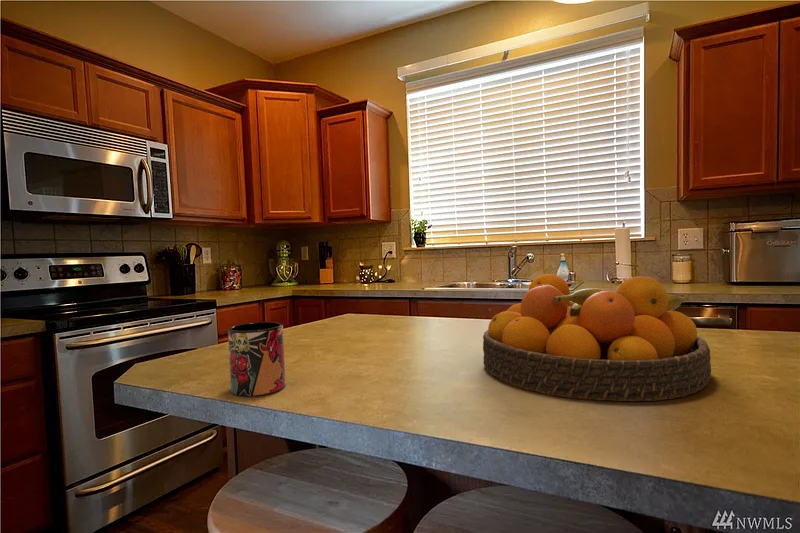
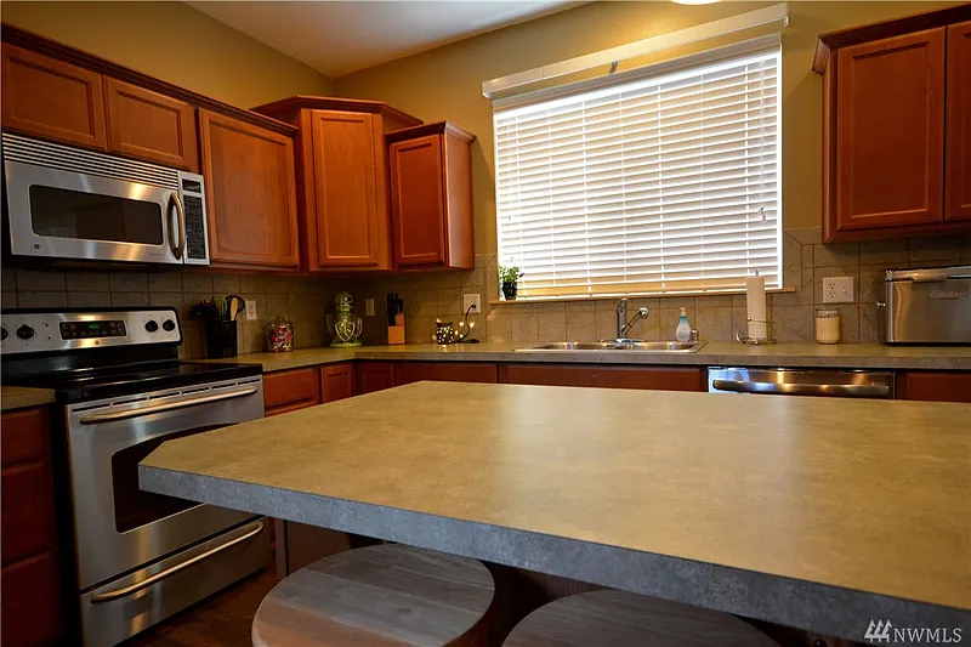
- fruit bowl (585, 322)
- mug (261, 354)
